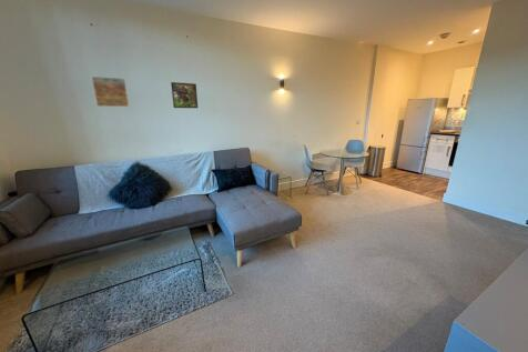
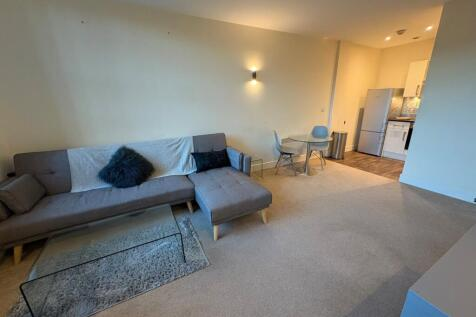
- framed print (111, 92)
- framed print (184, 95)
